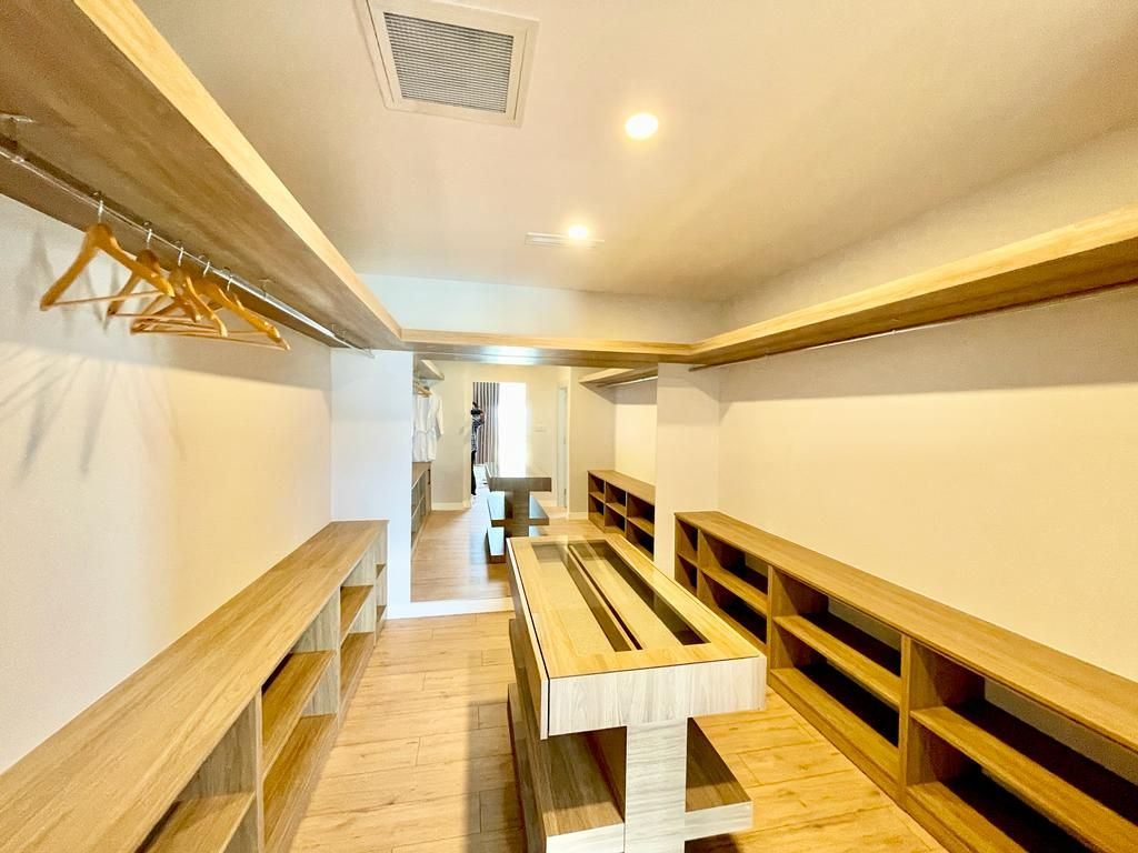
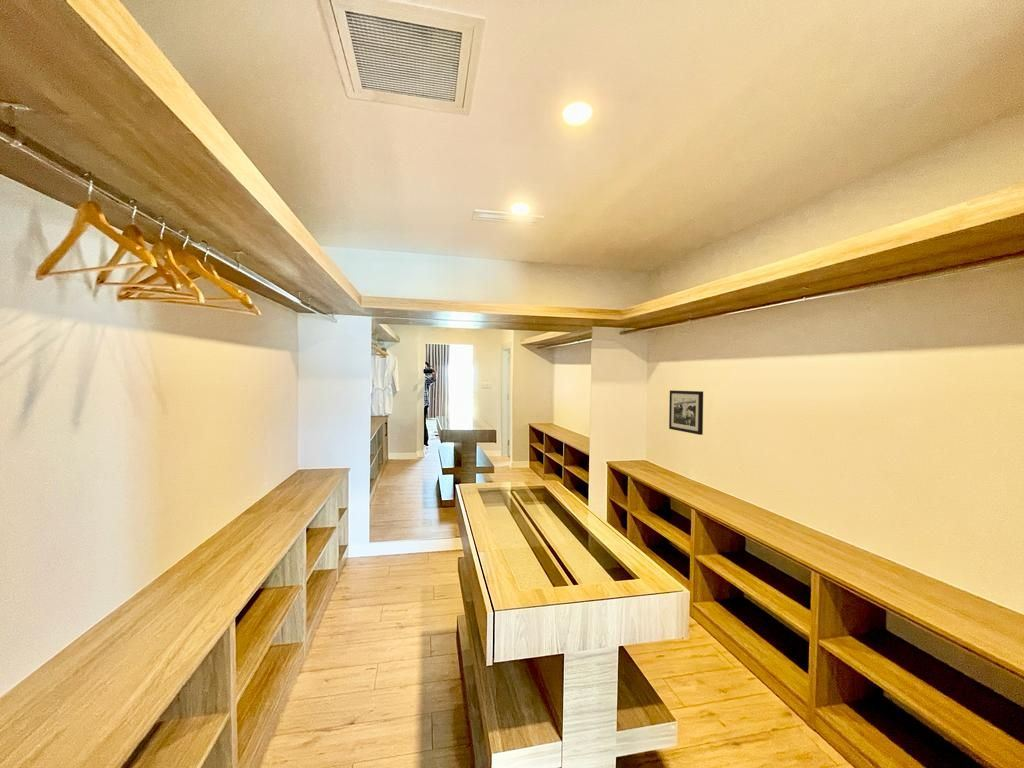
+ picture frame (685, 411)
